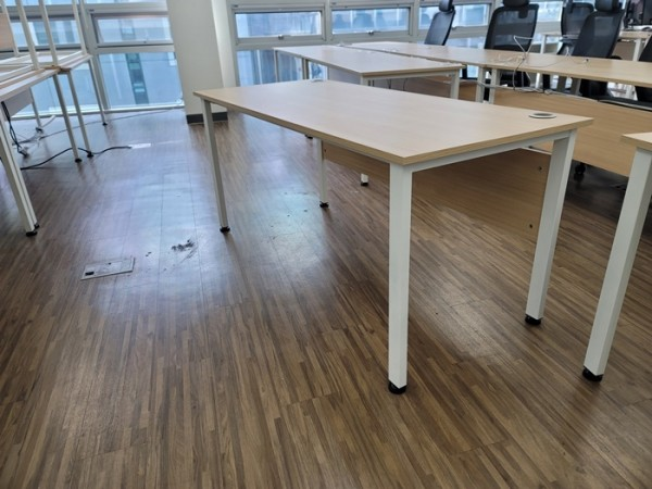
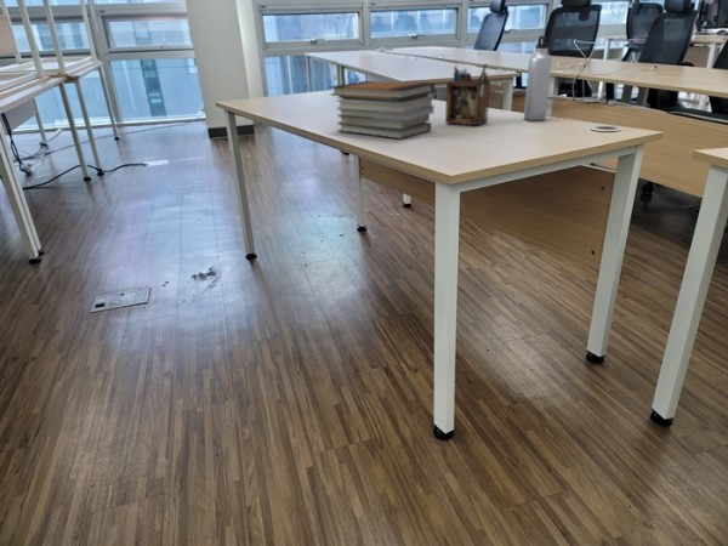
+ desk organizer (467, 93)
+ water bottle (538, 78)
+ book stack (383, 108)
